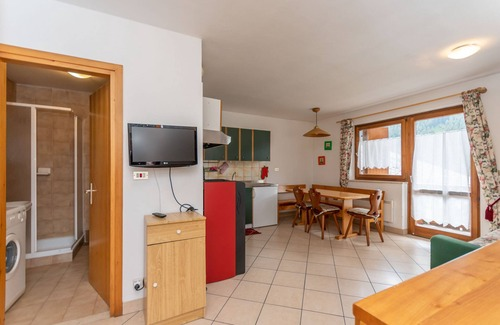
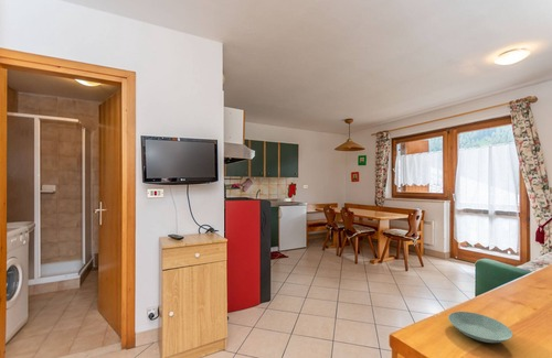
+ saucer (478, 328)
